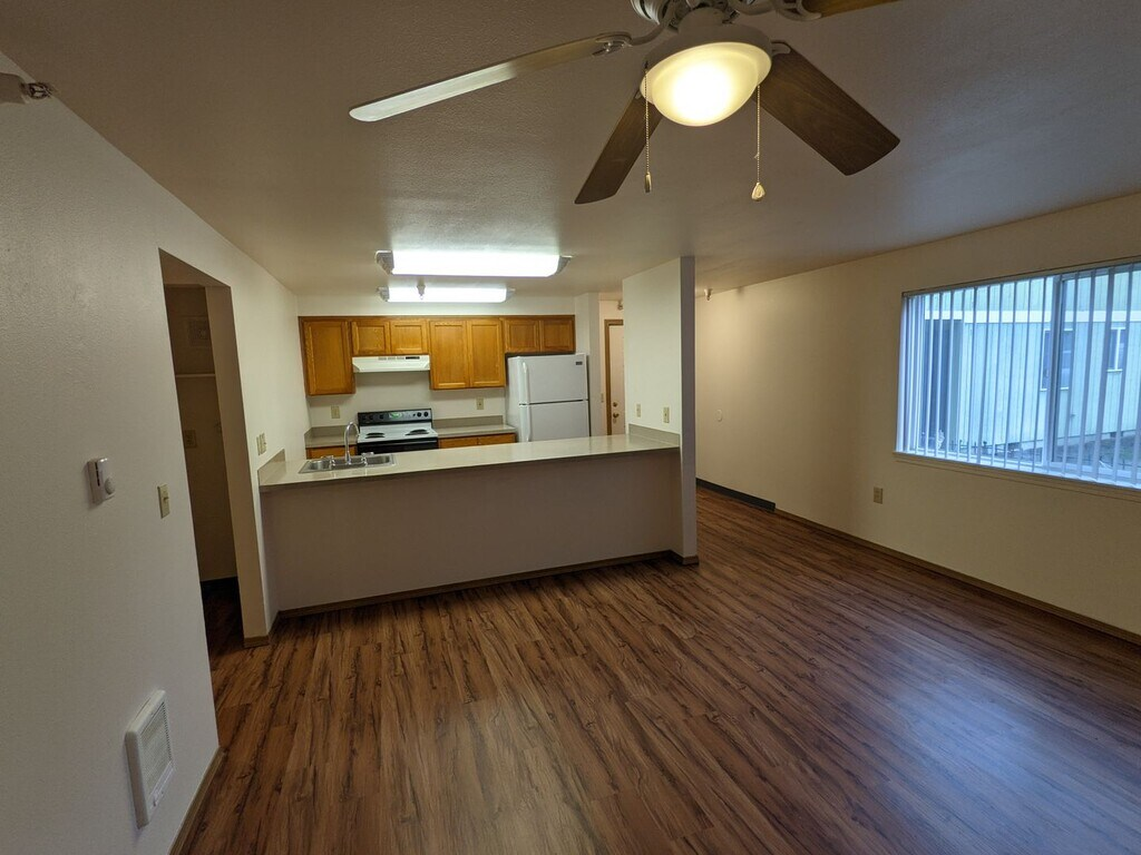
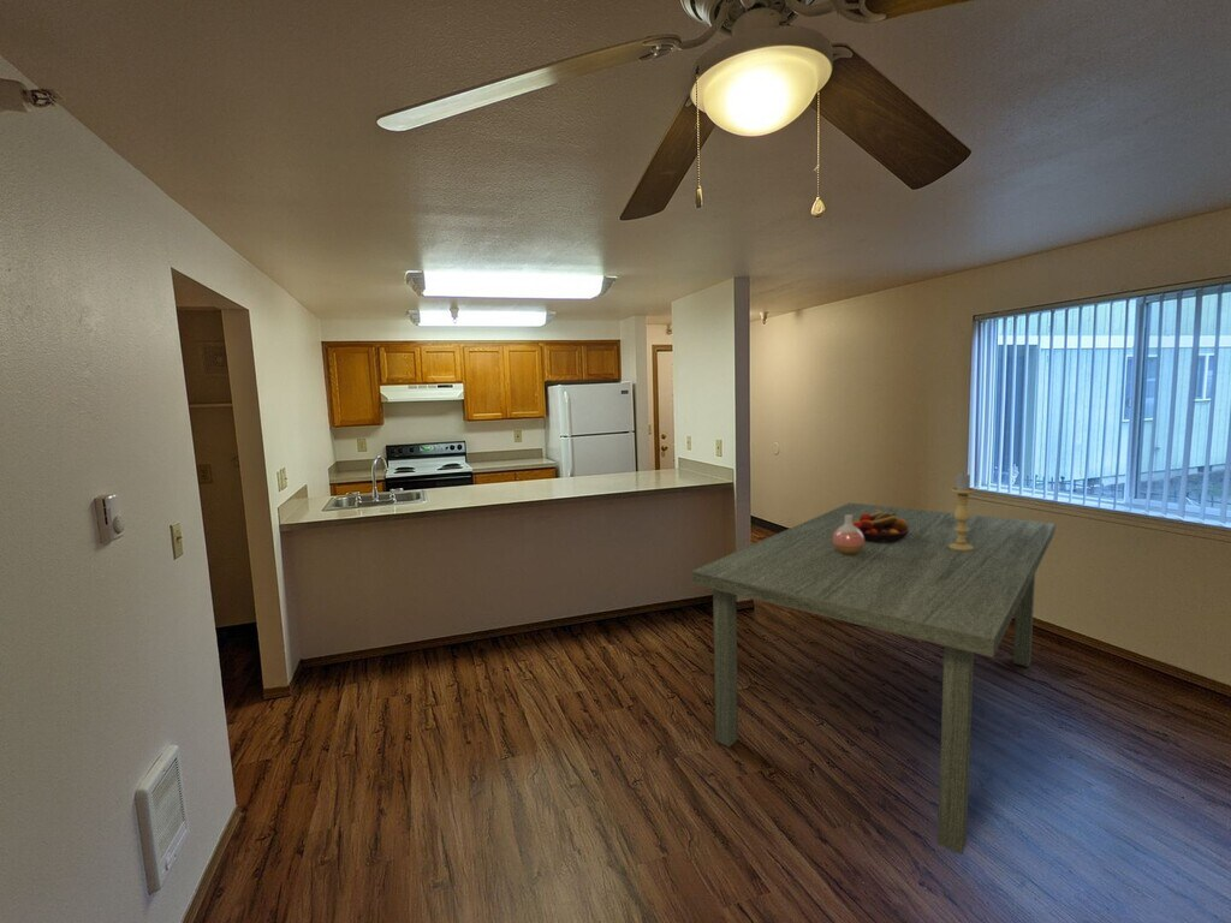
+ vase (848, 534)
+ candle holder (962, 510)
+ fruit bowl (875, 524)
+ dining table (891, 621)
